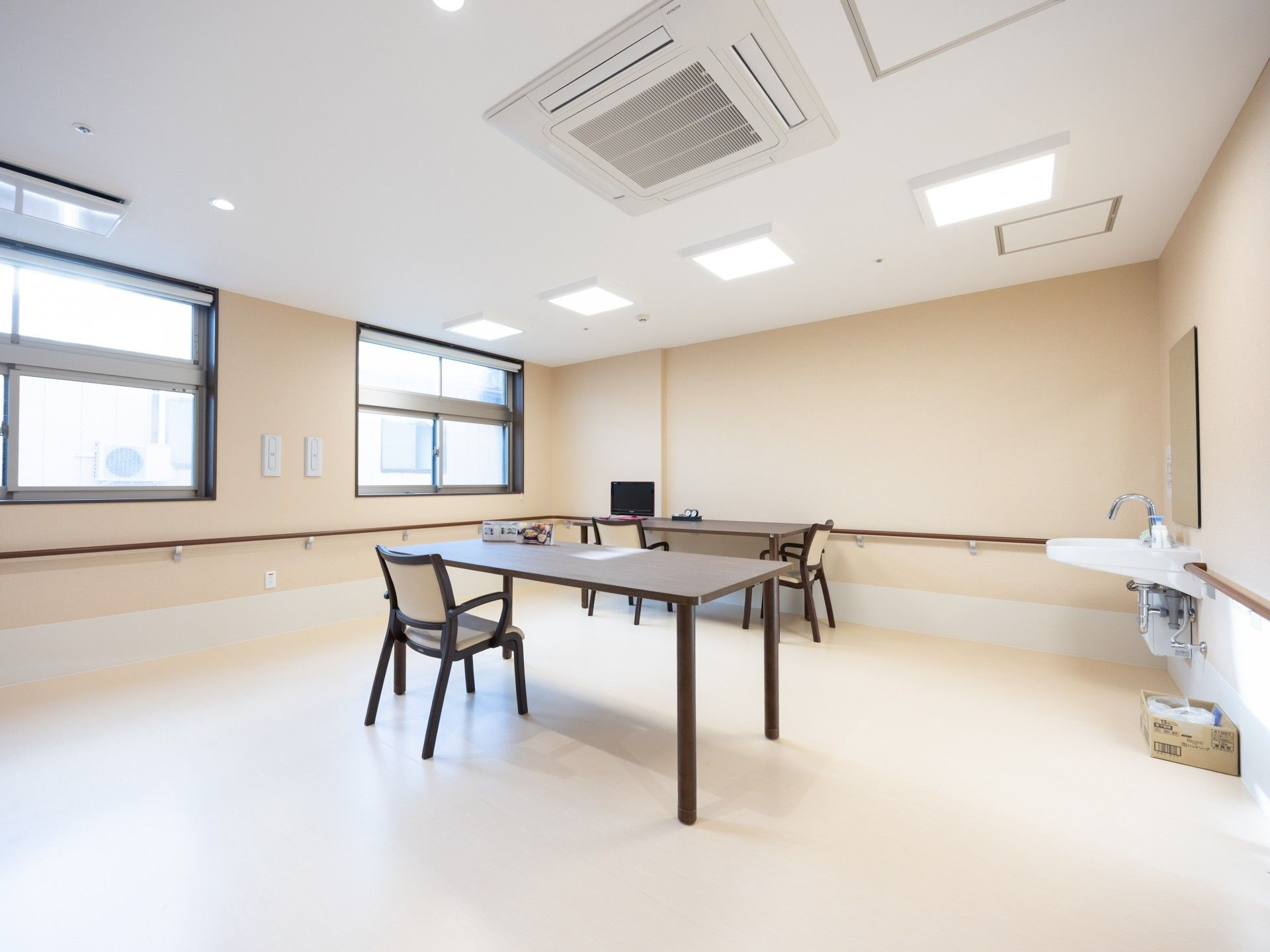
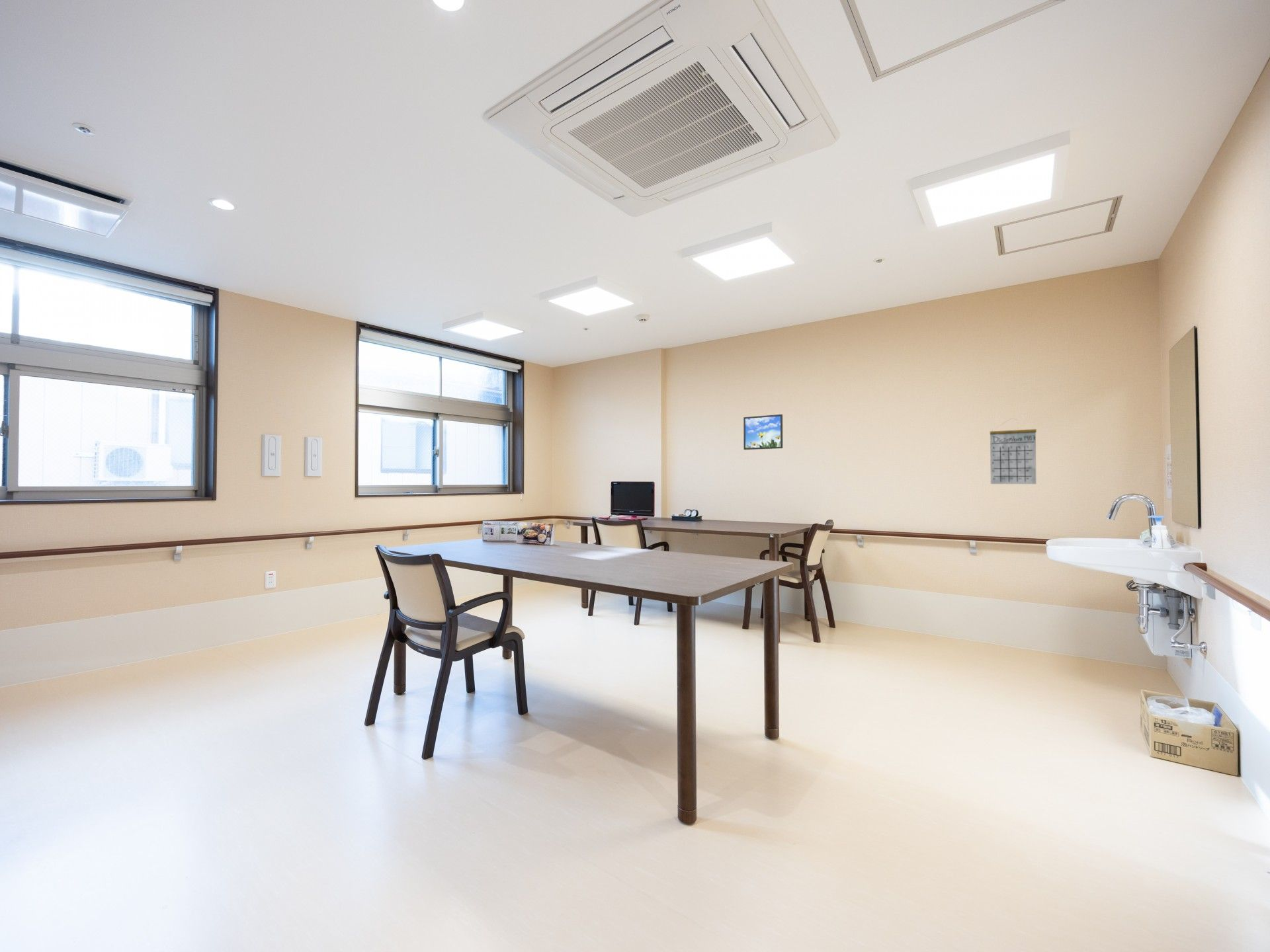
+ calendar (1013, 450)
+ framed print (763, 432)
